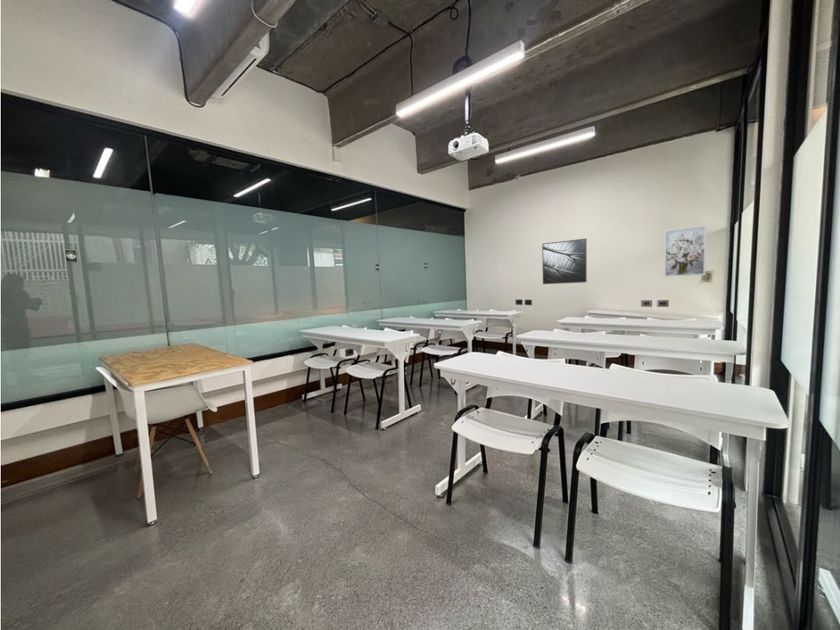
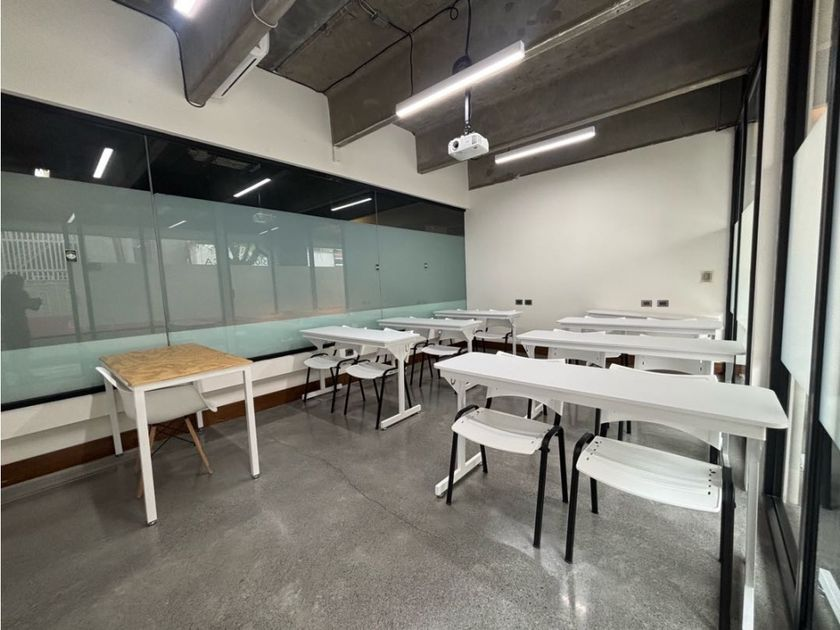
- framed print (563, 262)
- wall art (684, 252)
